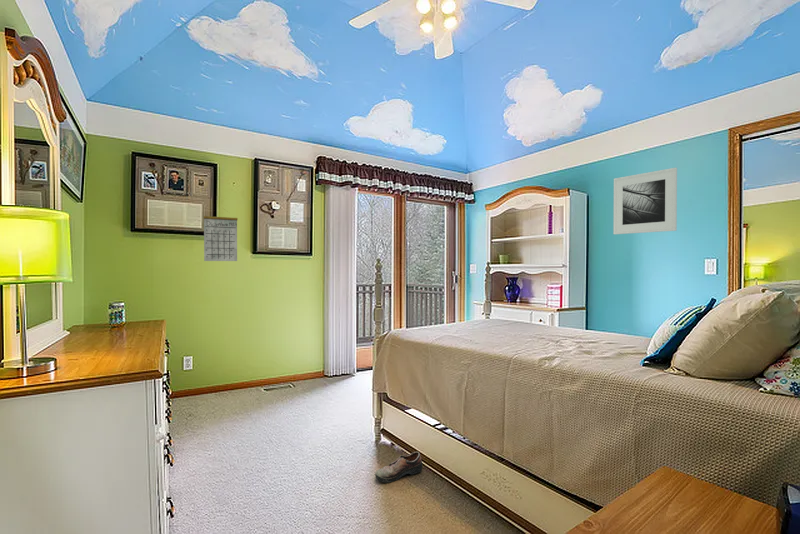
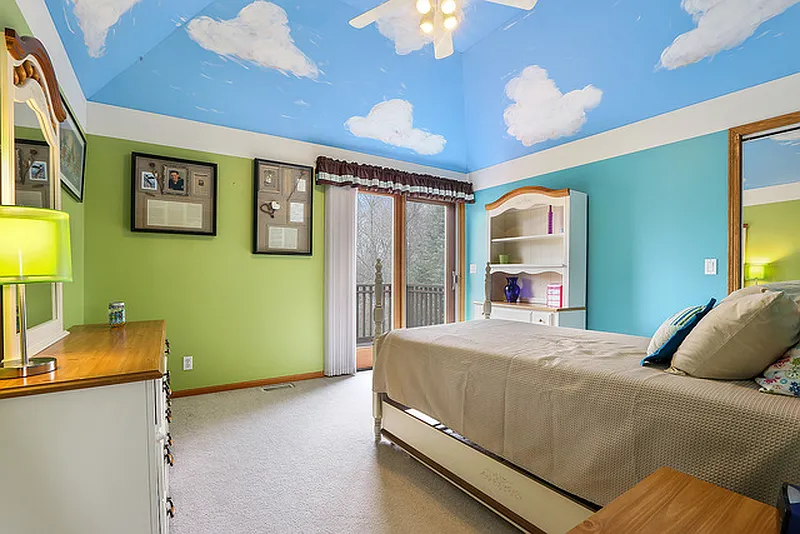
- shoe (397, 465)
- calendar (221, 233)
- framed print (643, 203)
